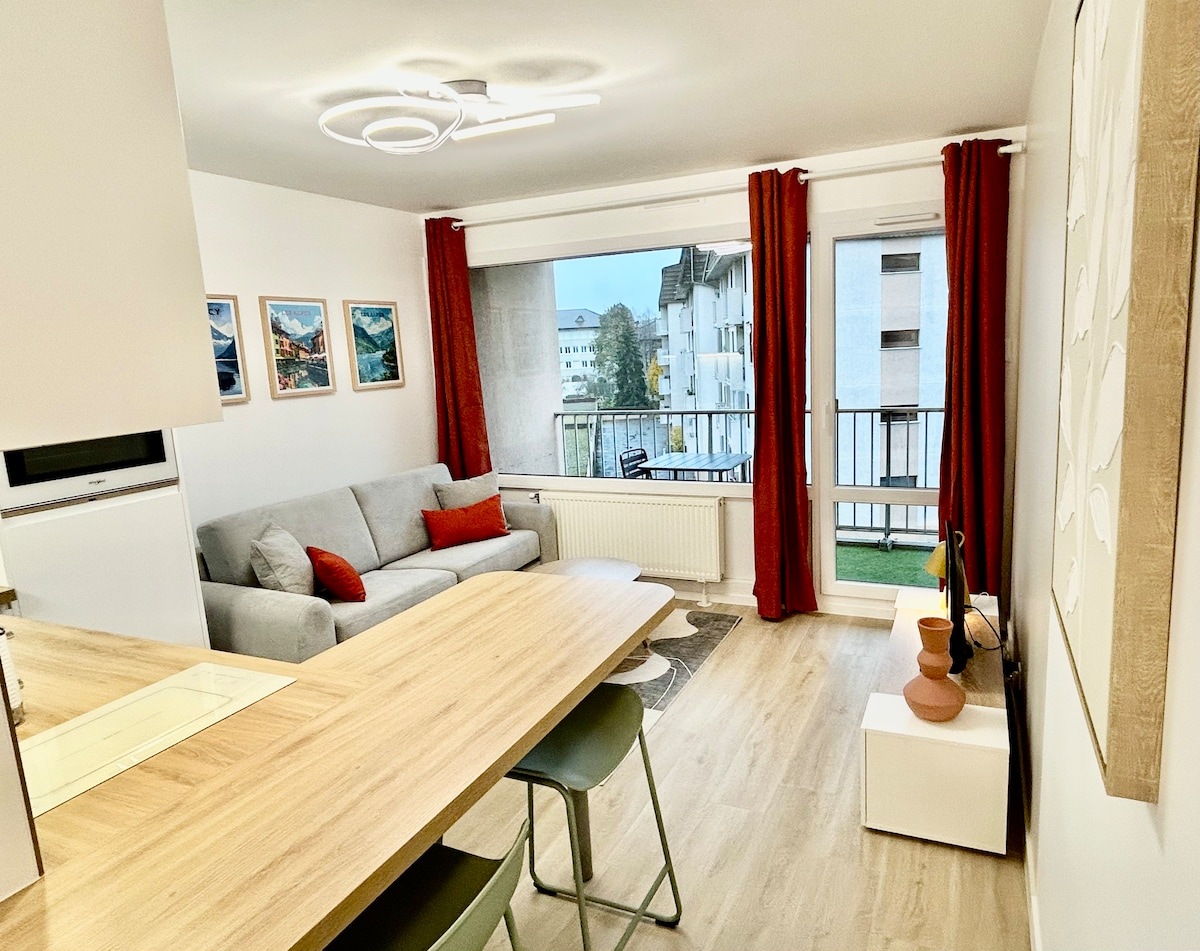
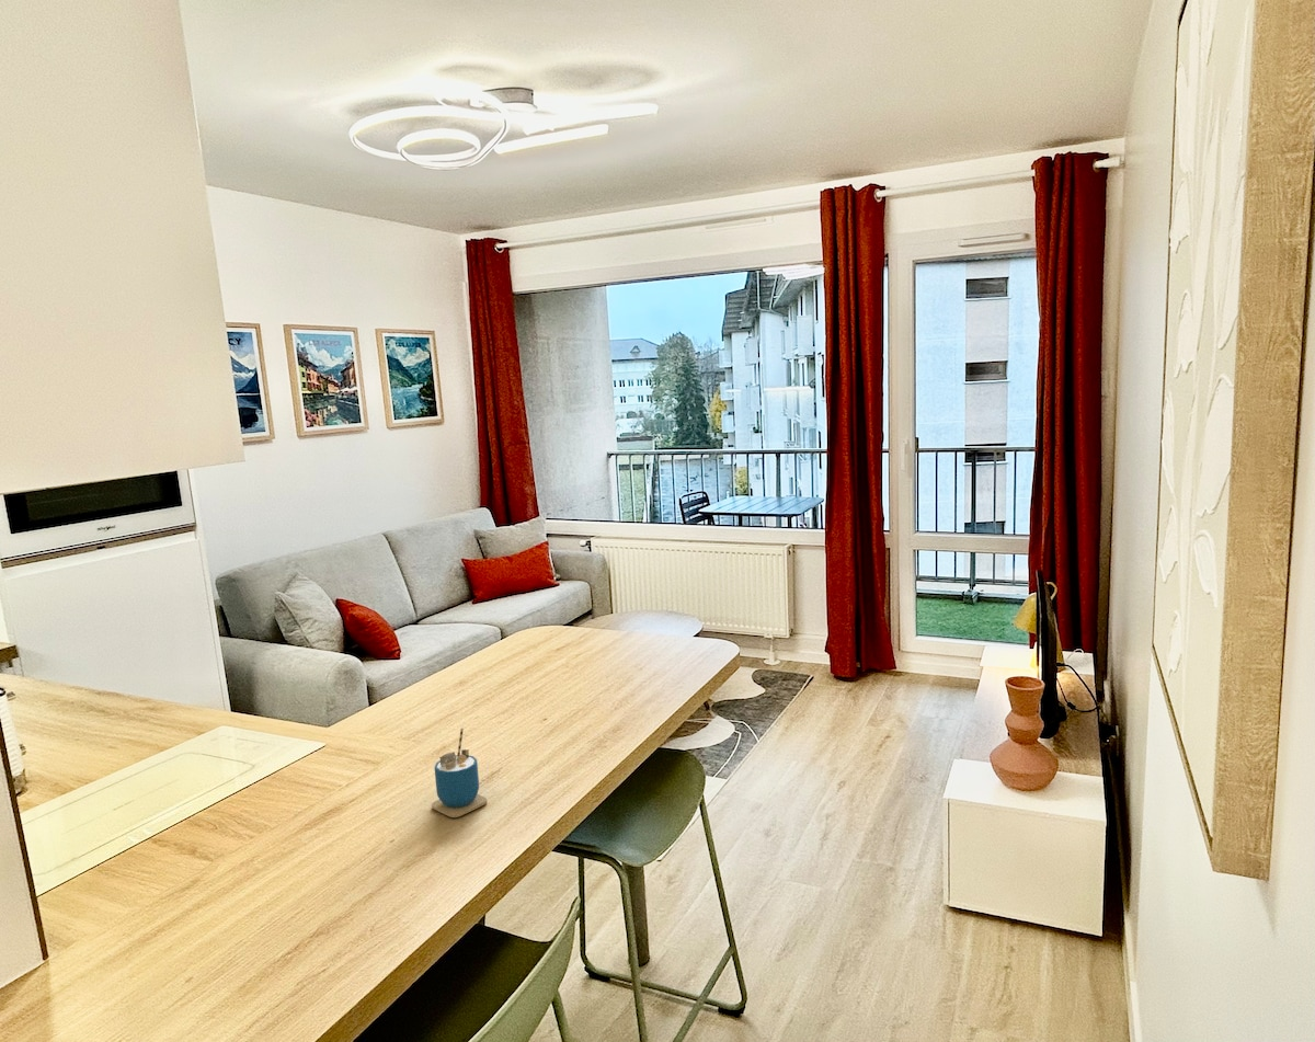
+ cup (456, 769)
